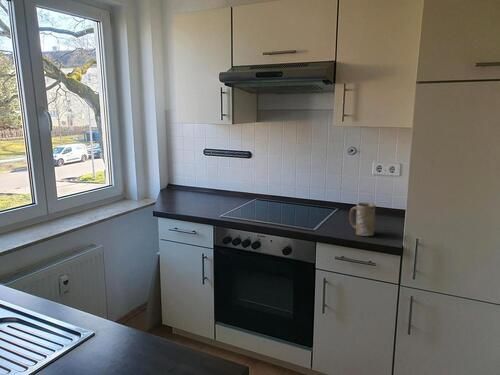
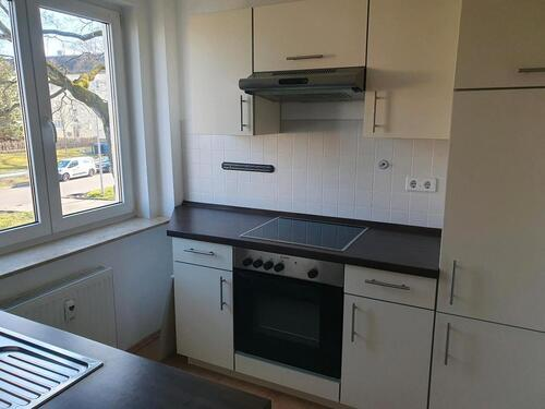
- mug (361, 218)
